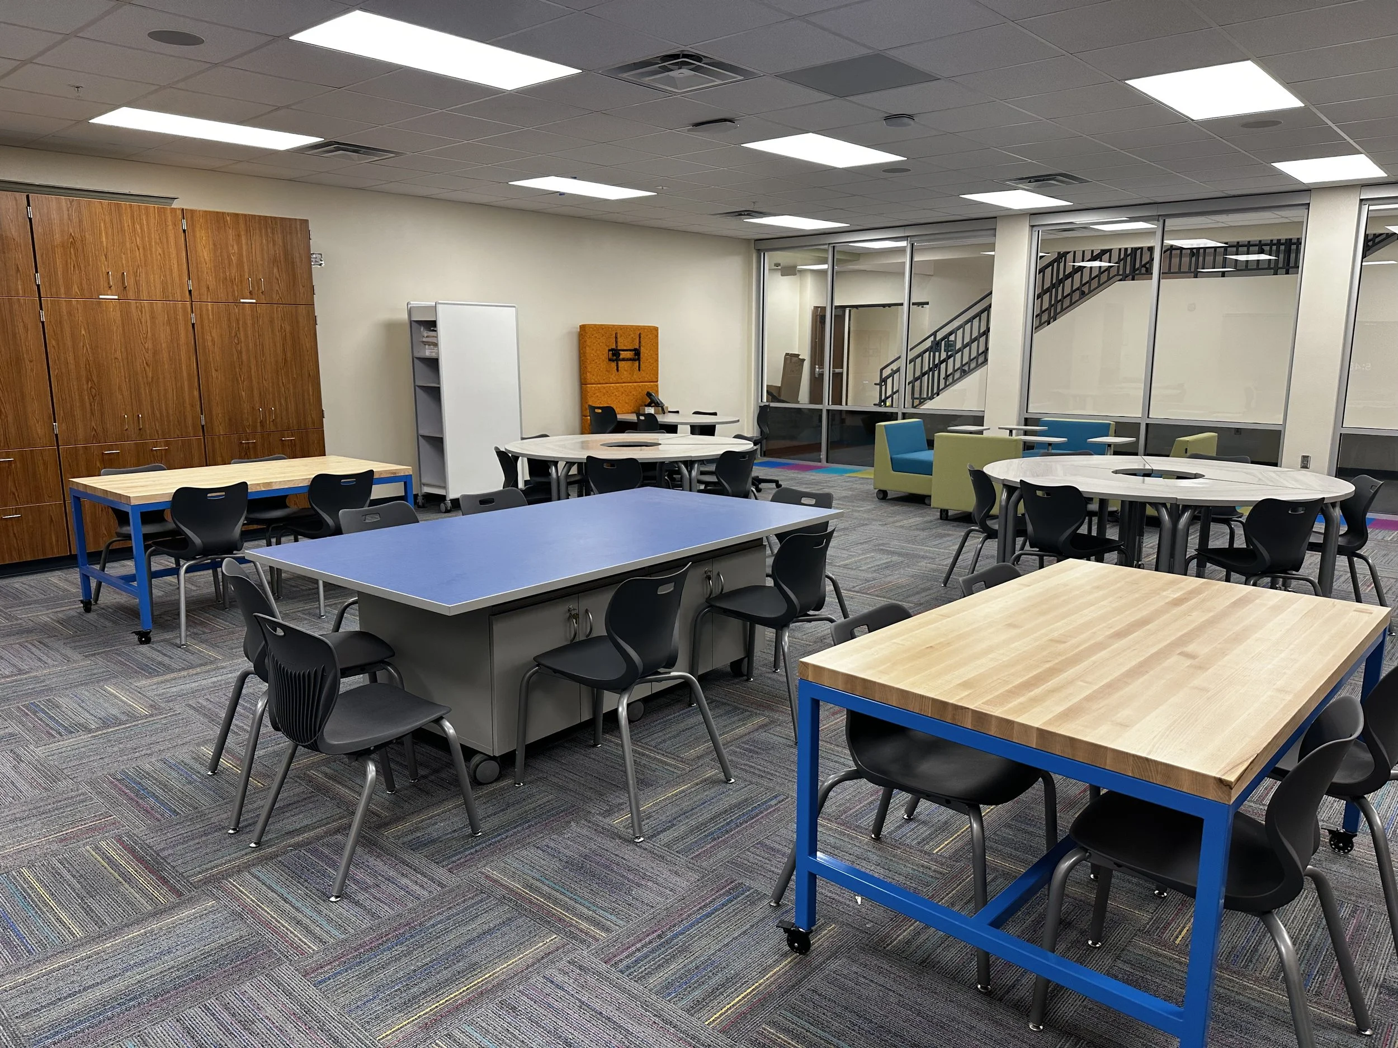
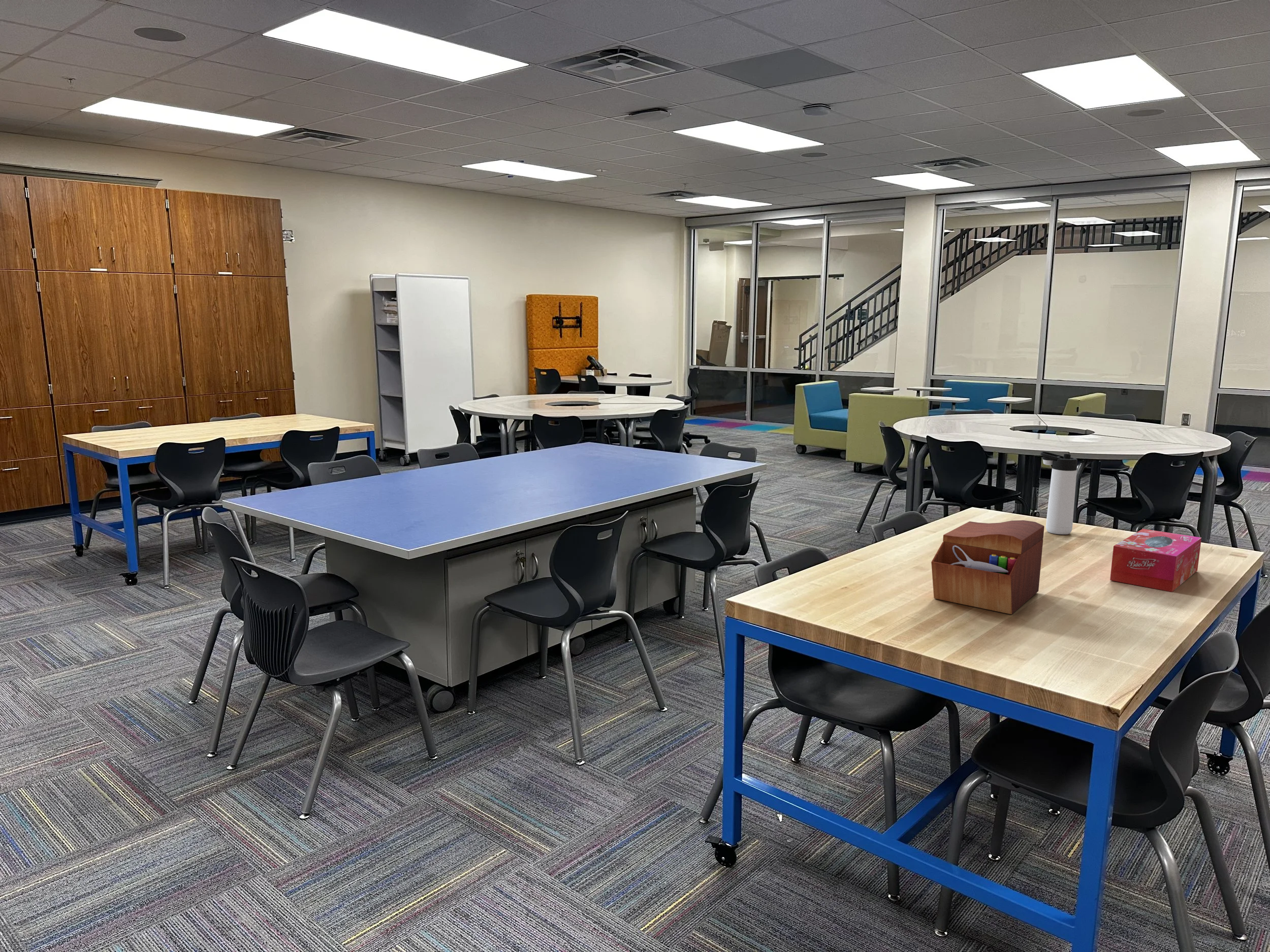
+ tissue box (1156, 559)
+ sewing box (985, 562)
+ thermos bottle (1056, 493)
